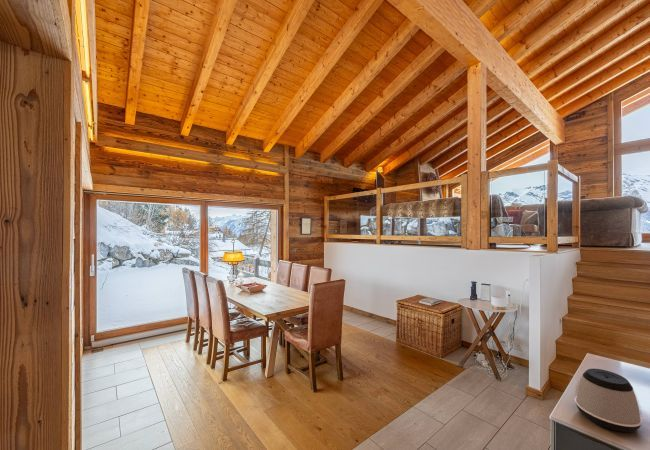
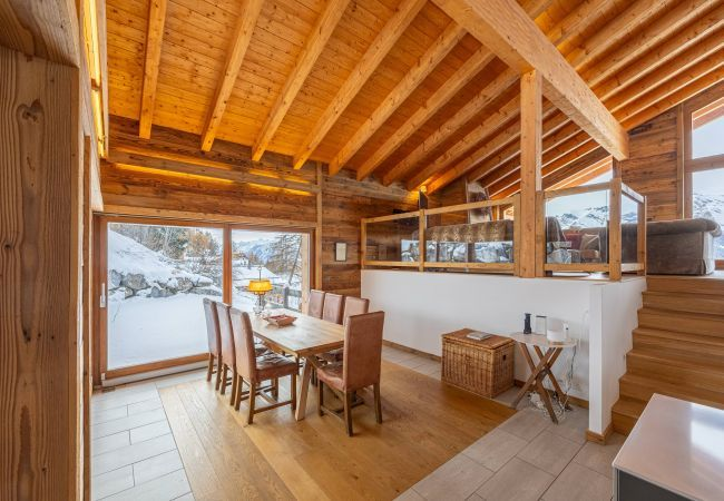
- speaker (606, 397)
